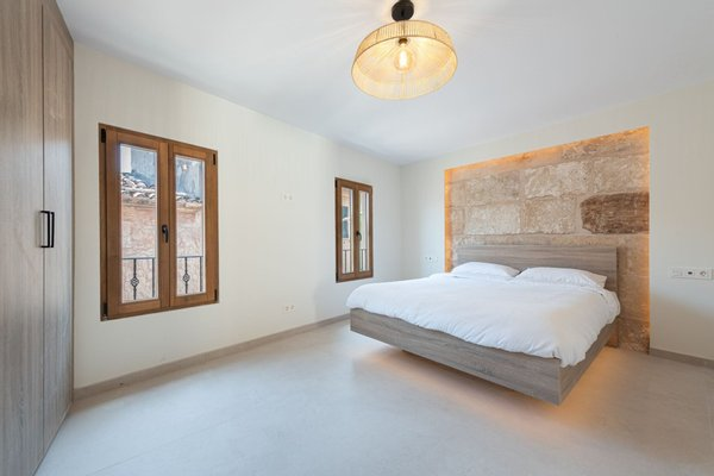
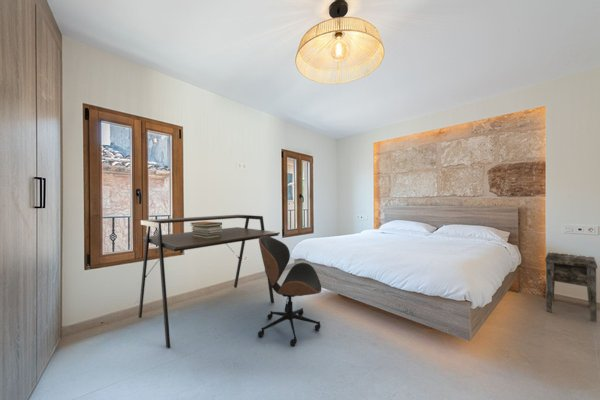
+ side table (570, 283)
+ book stack (206, 229)
+ office chair (292, 282)
+ desk (207, 246)
